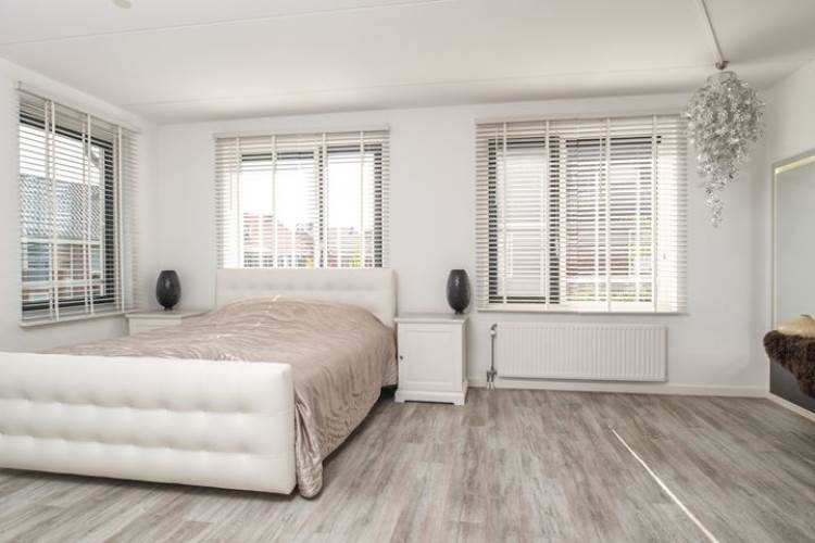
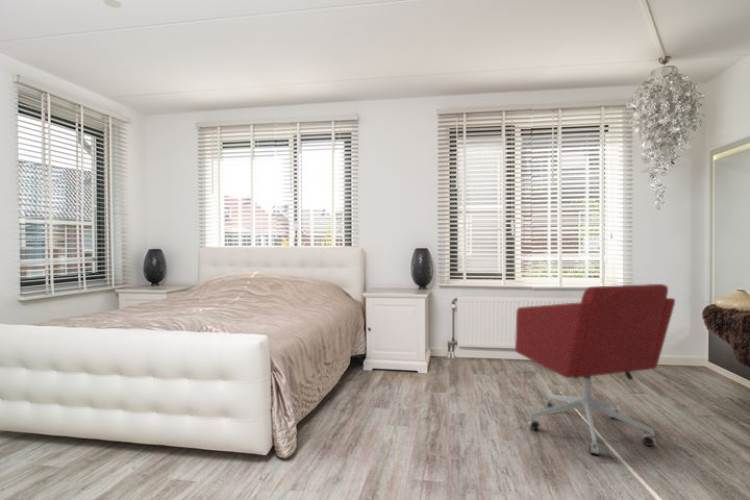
+ armchair (588, 355)
